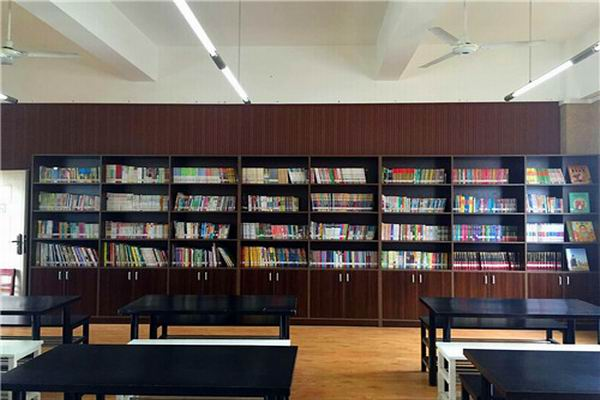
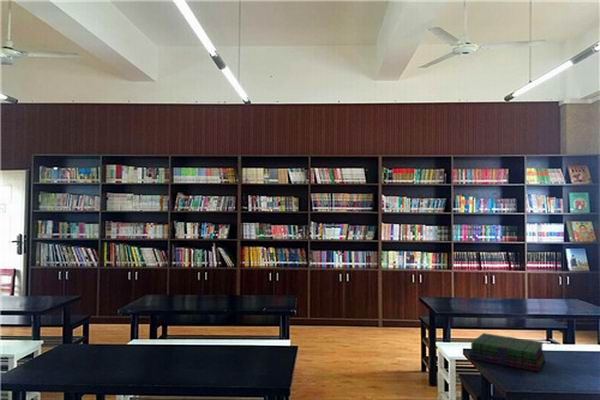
+ stack of books (507, 350)
